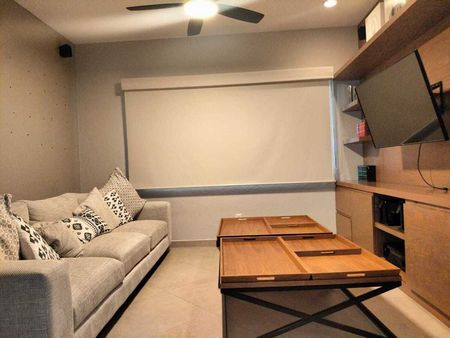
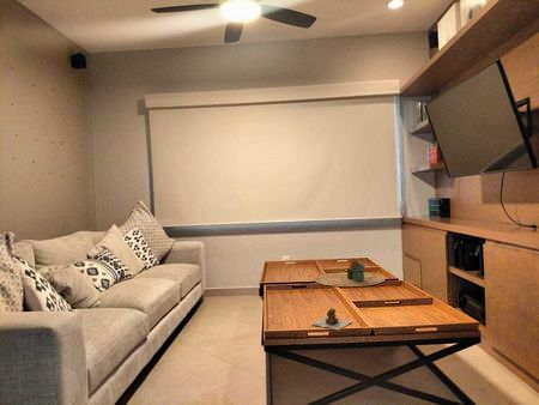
+ teapot (332, 315)
+ decorative tray (349, 268)
